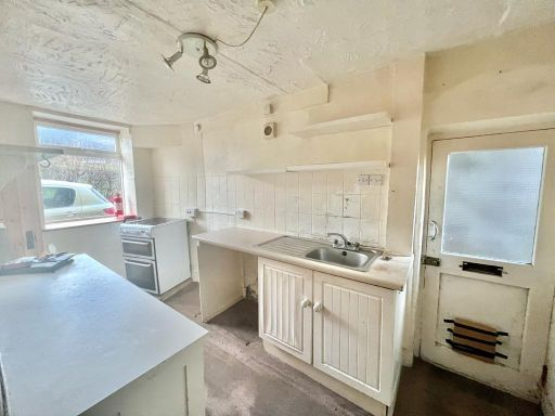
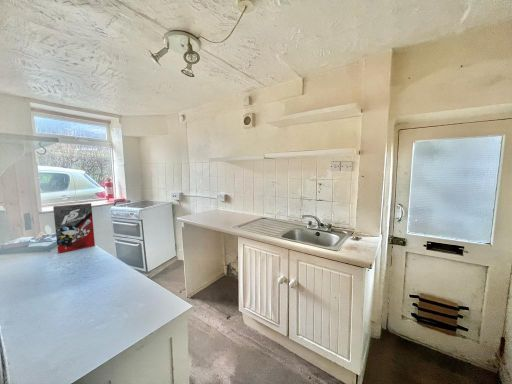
+ cereal box (75, 226)
